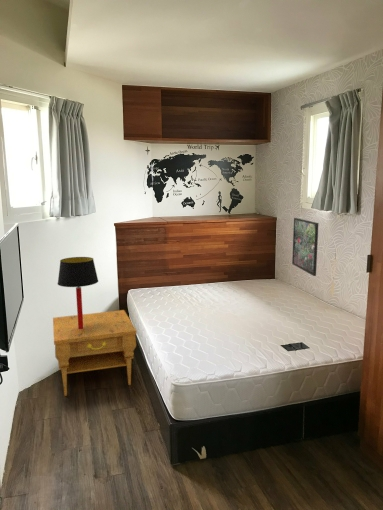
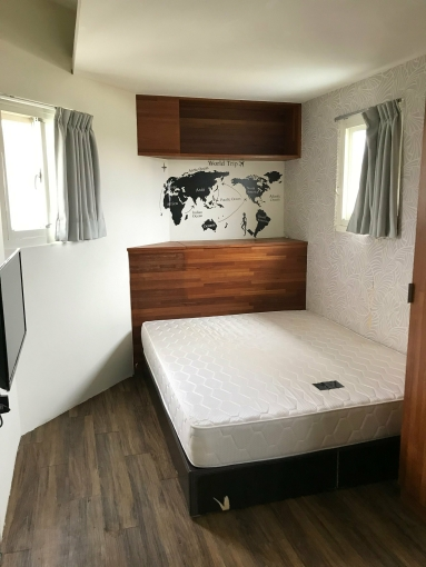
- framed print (304, 245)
- nightstand (94, 351)
- table lamp (78, 294)
